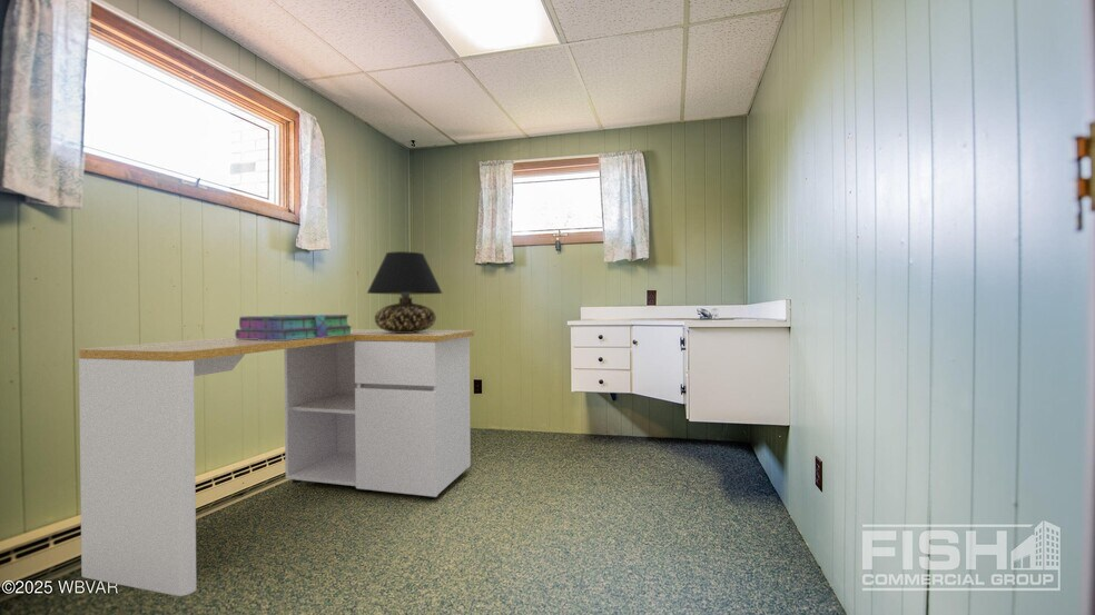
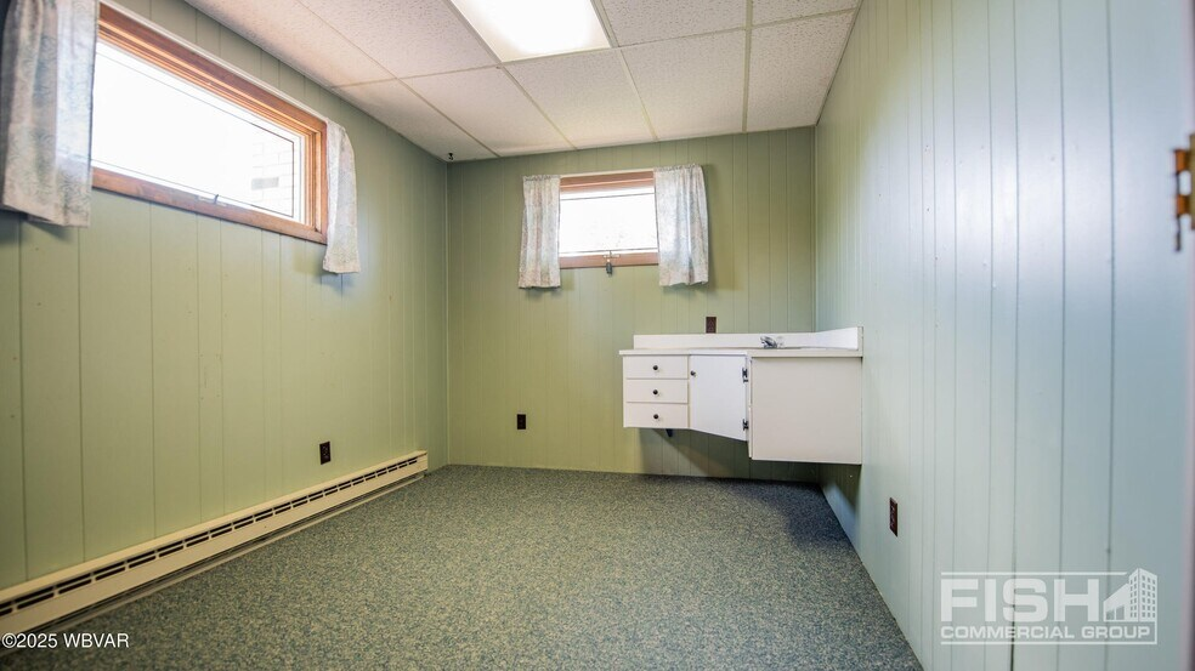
- desk (324, 424)
- stack of books (297, 325)
- table lamp (405, 292)
